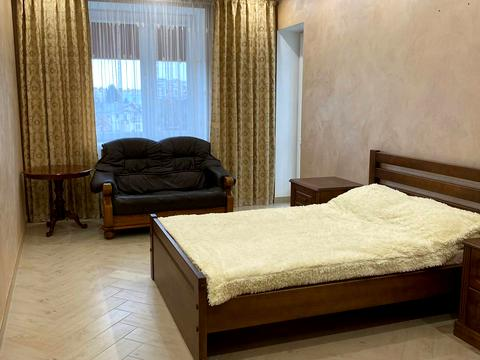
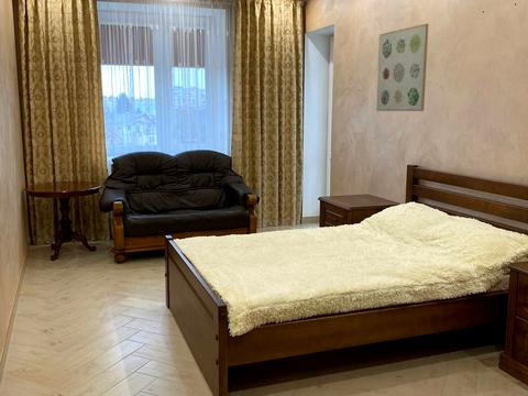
+ wall art (400, 70)
